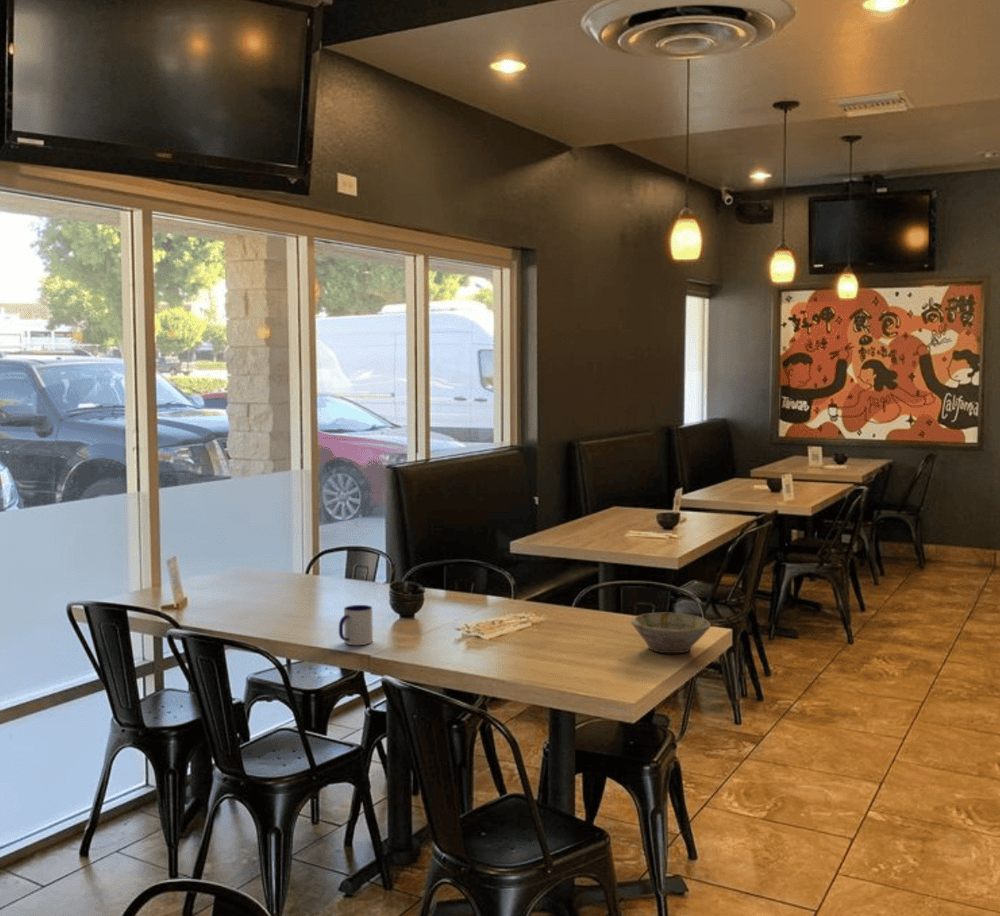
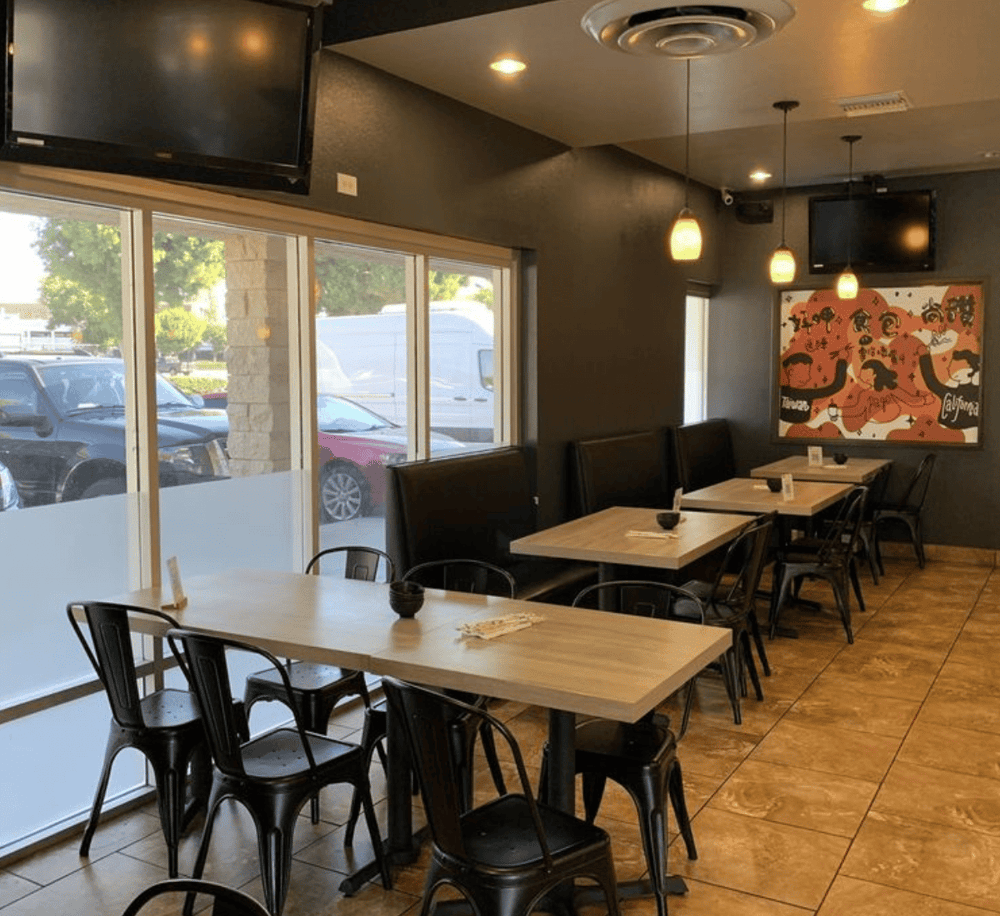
- bowl (670, 634)
- mug (354, 626)
